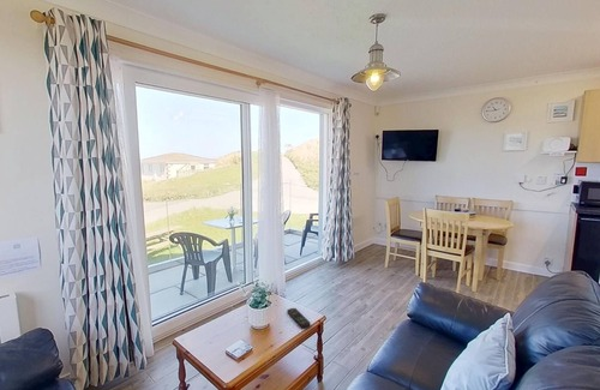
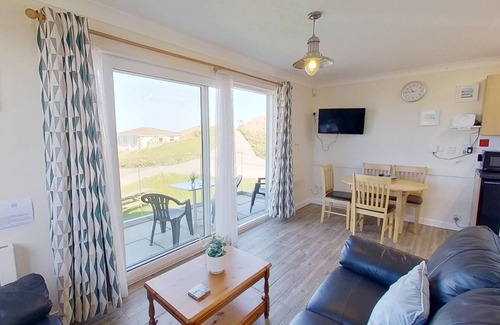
- remote control (298, 317)
